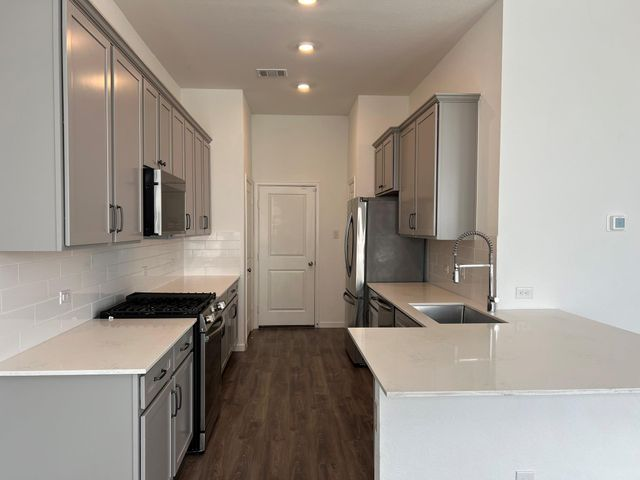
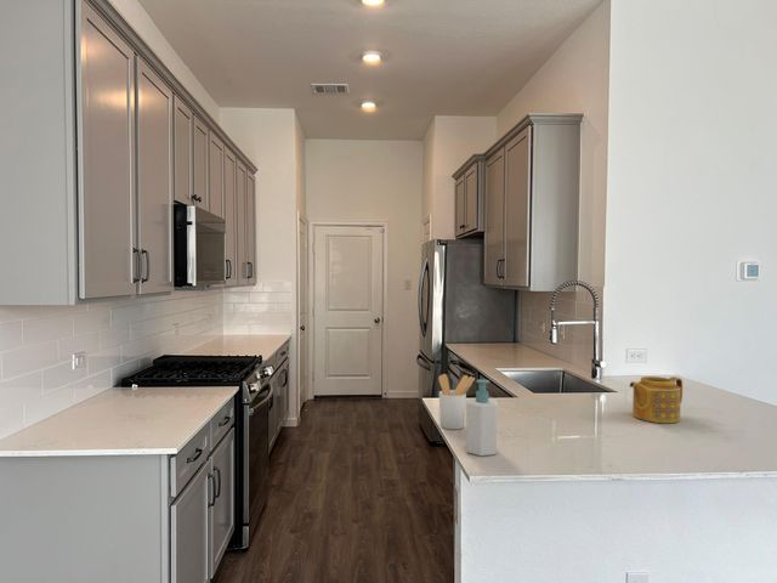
+ teapot (654, 398)
+ utensil holder (456, 400)
+ soap bottle (481, 415)
